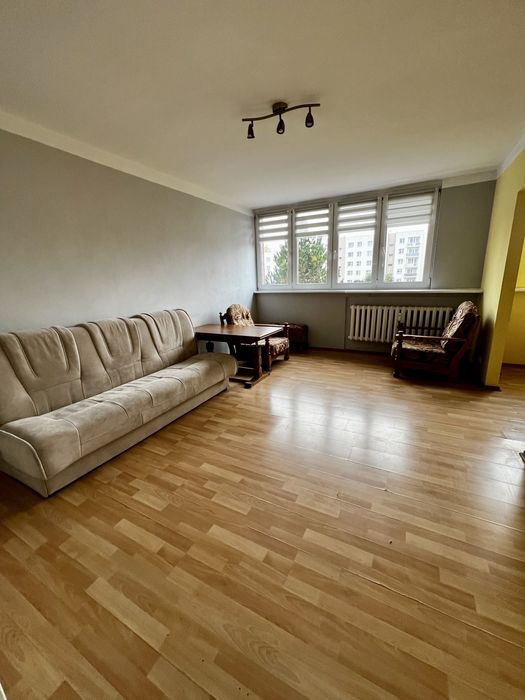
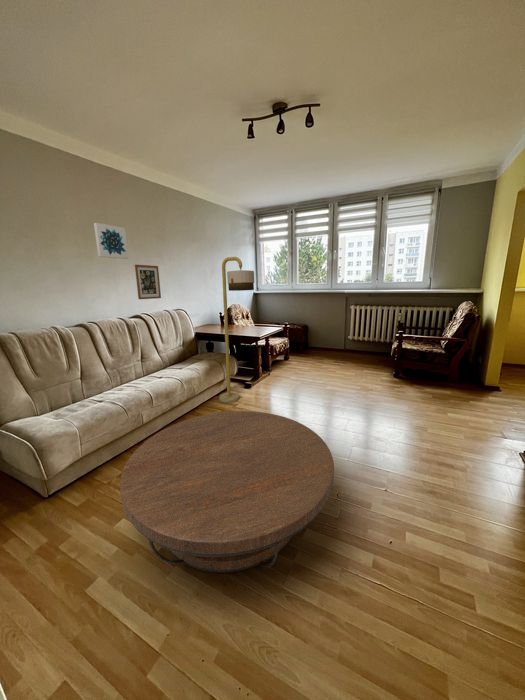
+ floor lamp (227, 332)
+ coffee table (232, 481)
+ wall art (112, 241)
+ wall art (148, 282)
